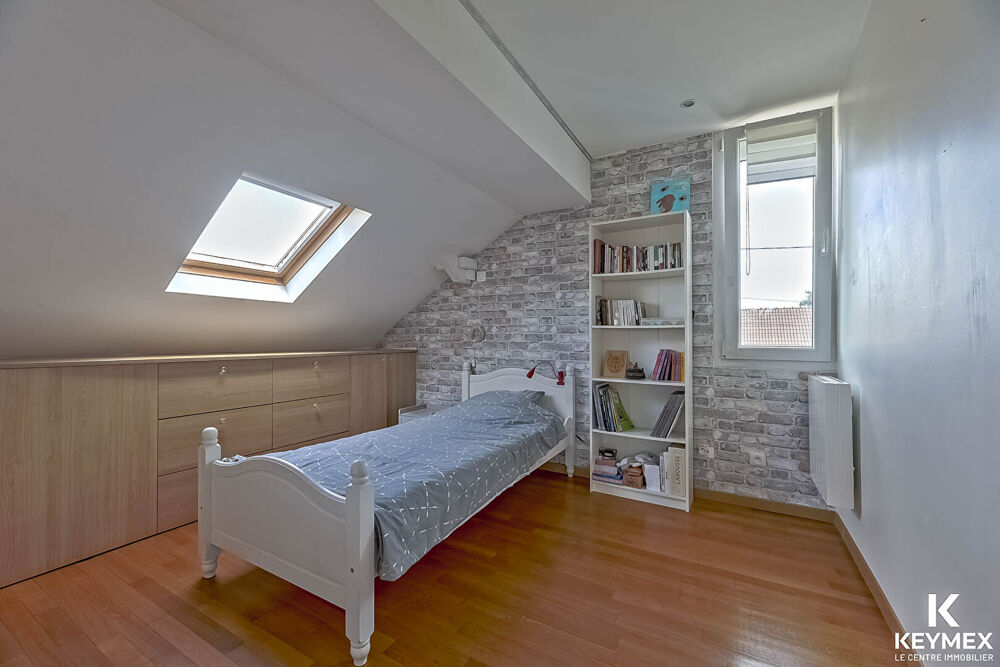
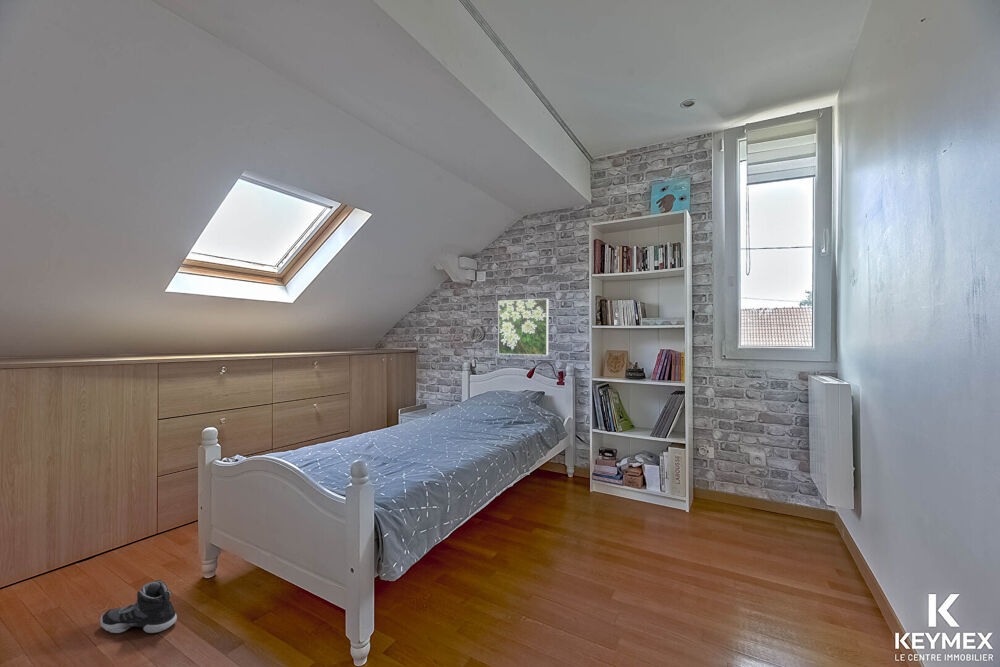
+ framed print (522, 327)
+ sneaker (139, 604)
